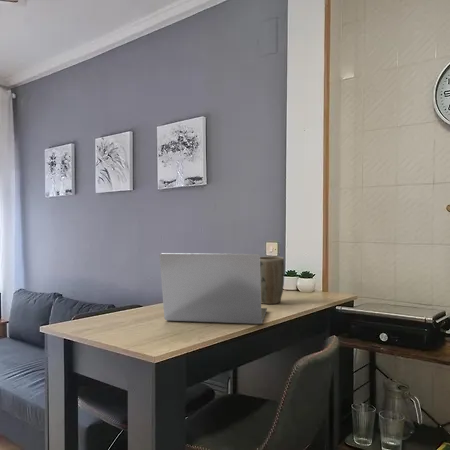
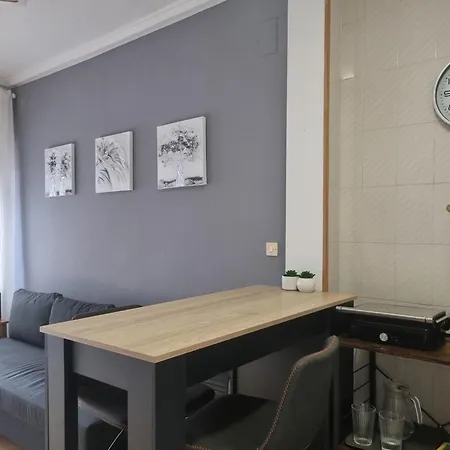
- plant pot (269, 280)
- laptop (217, 283)
